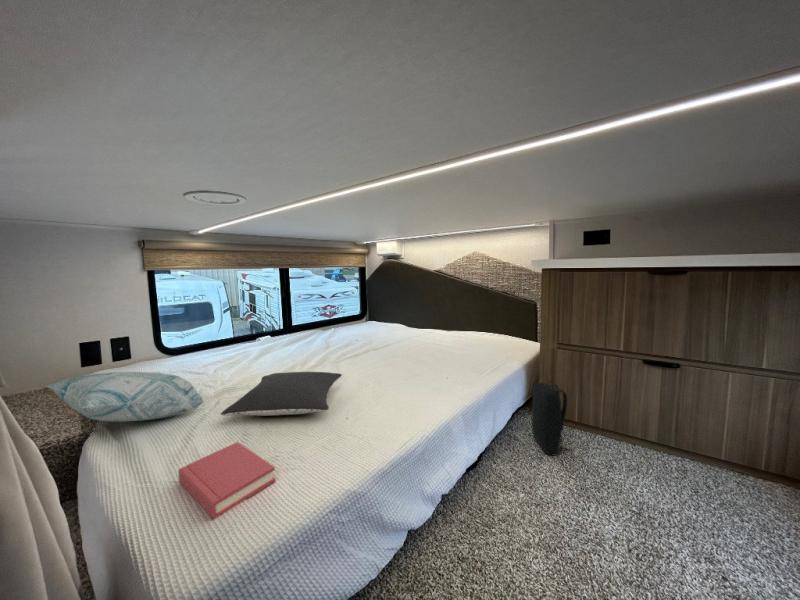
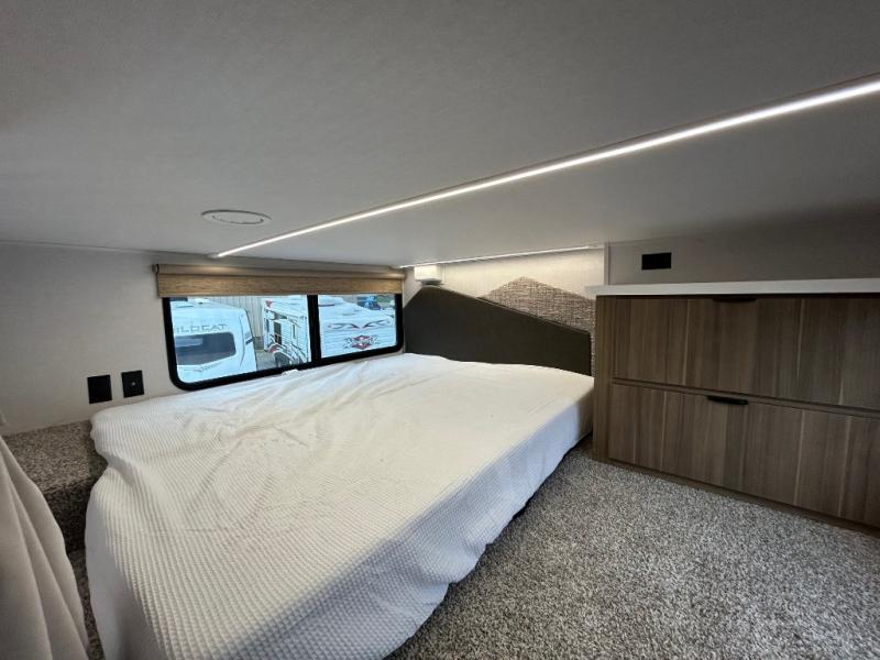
- decorative pillow (128, 396)
- pillow (290, 391)
- hardback book (227, 475)
- backpack (552, 413)
